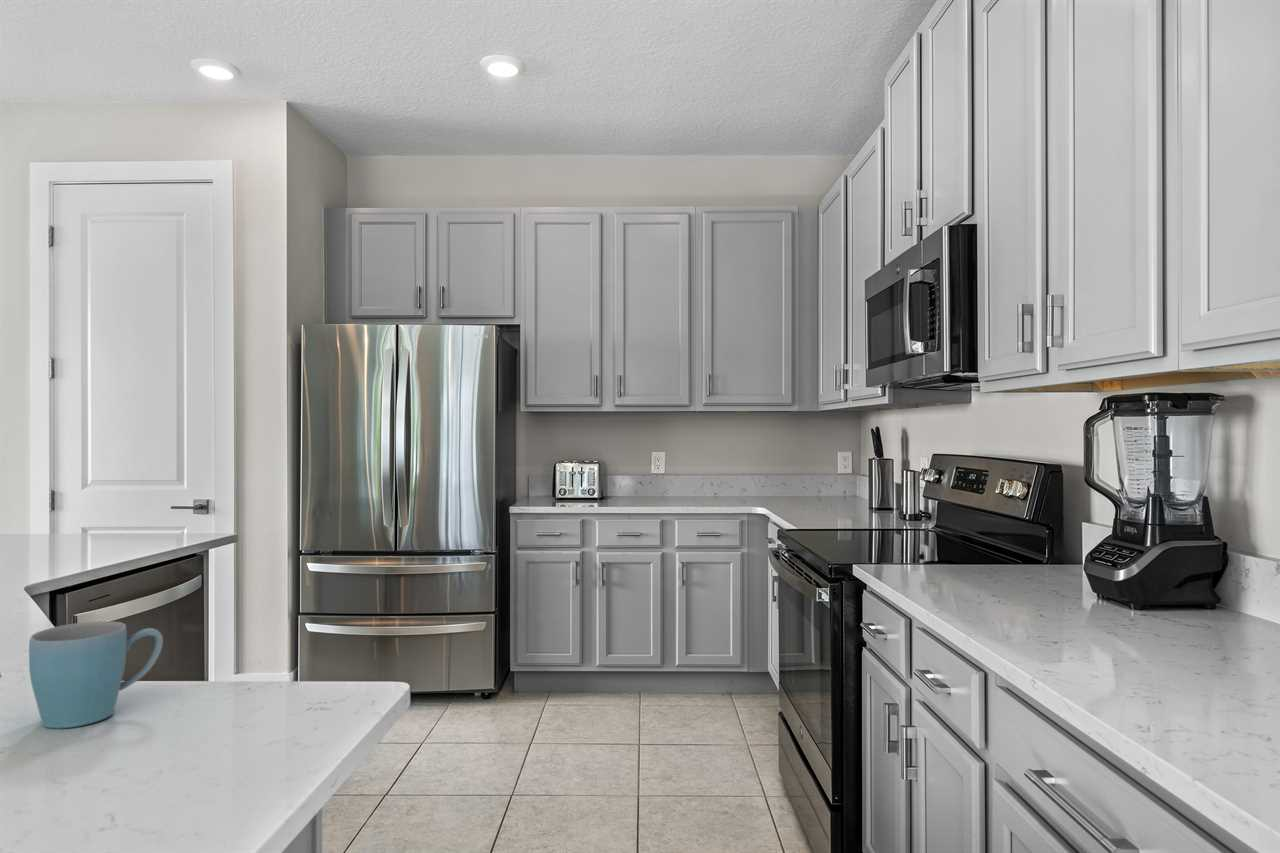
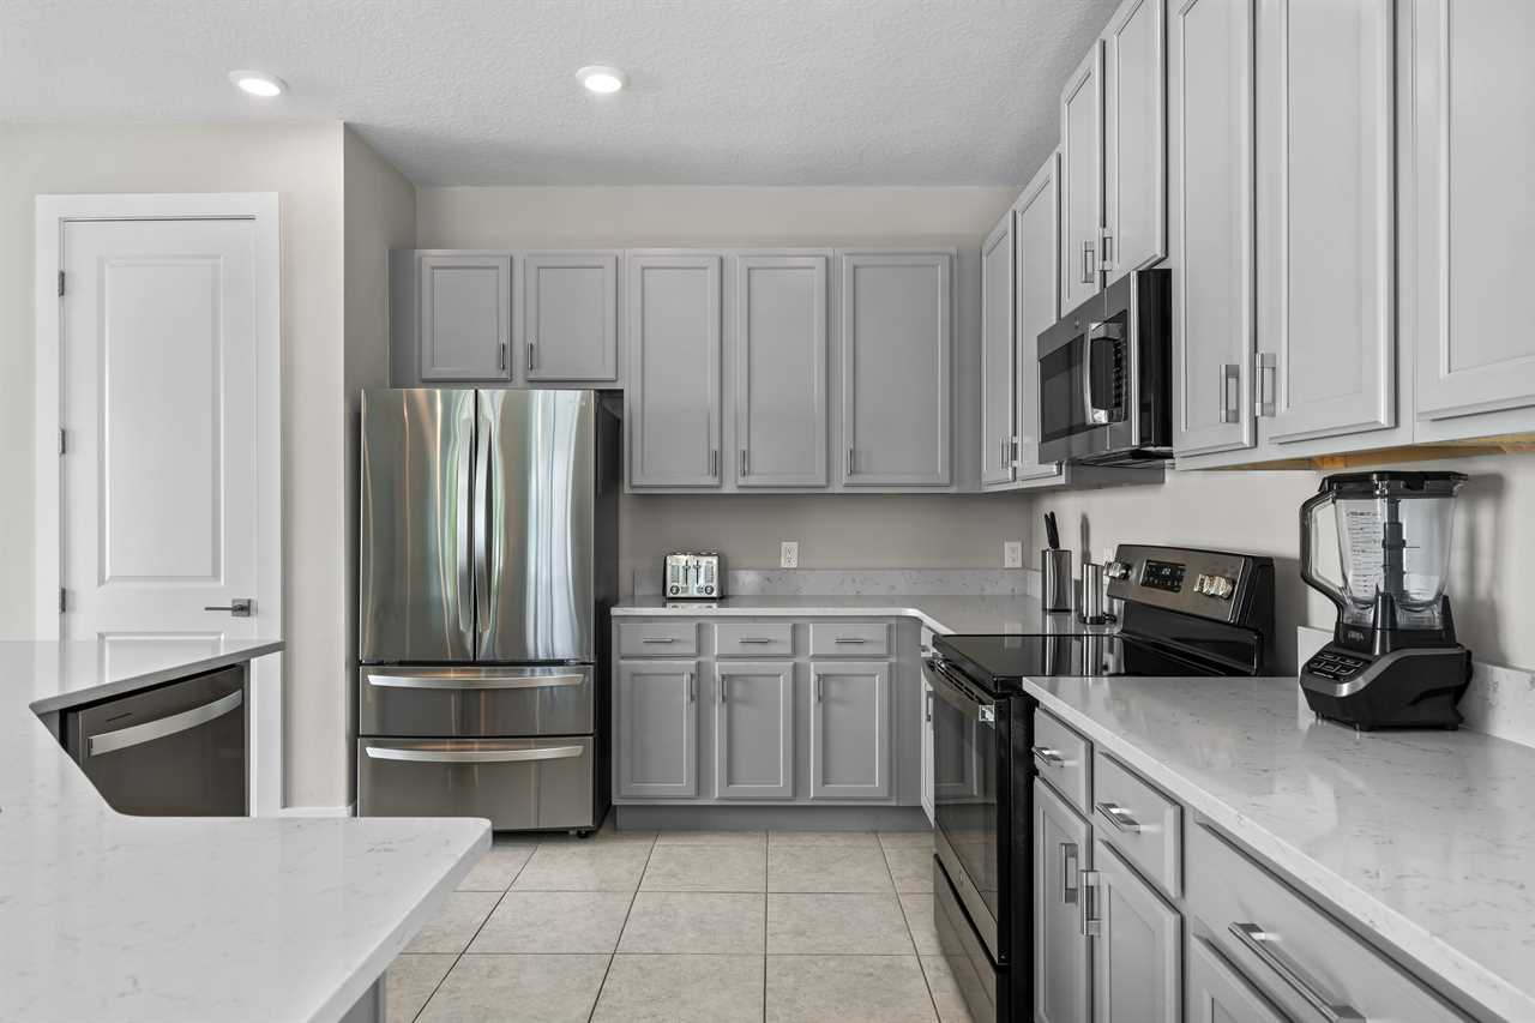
- mug (98, 670)
